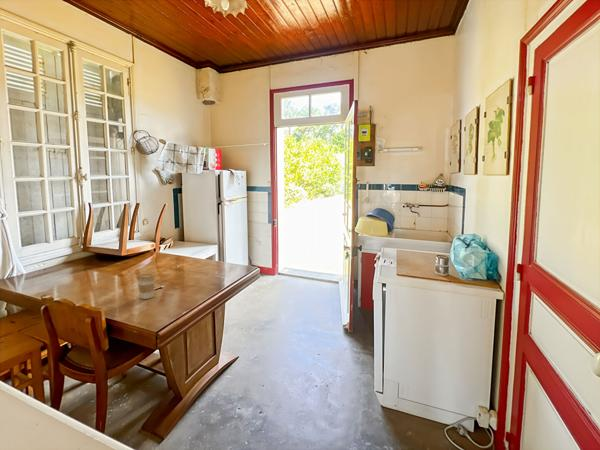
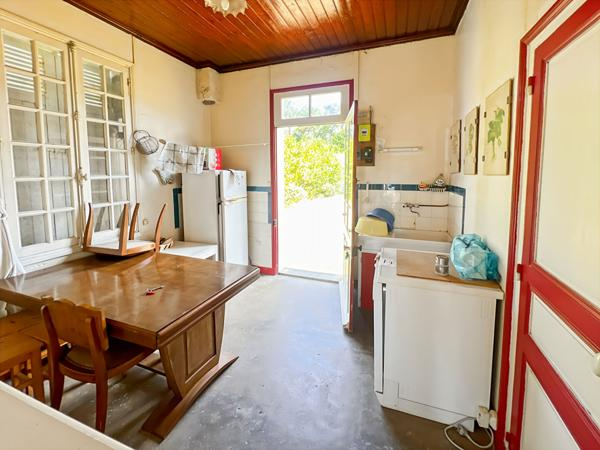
- coffee cup (146, 285)
